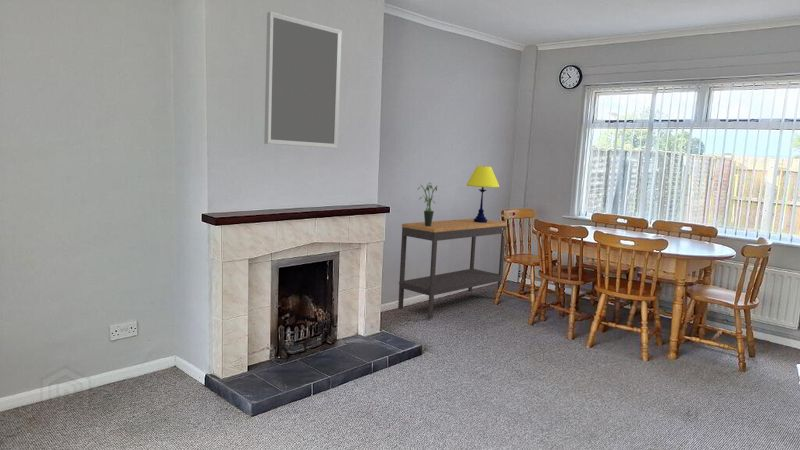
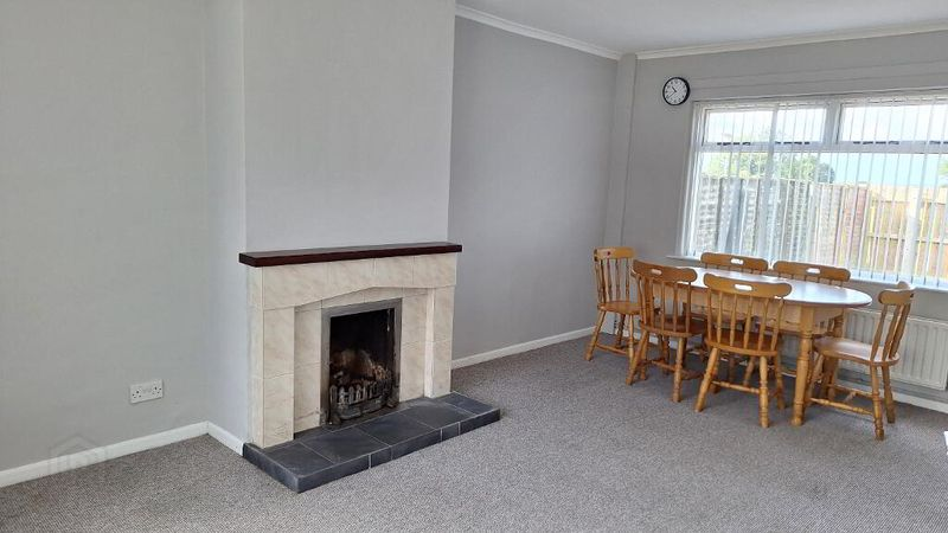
- table lamp (482, 193)
- potted plant (427, 204)
- console table (456, 271)
- home mirror (304, 84)
